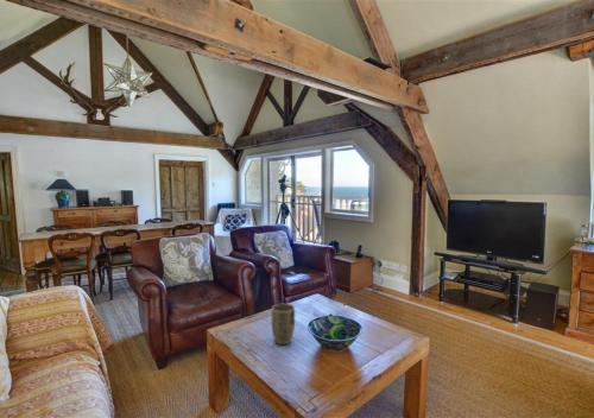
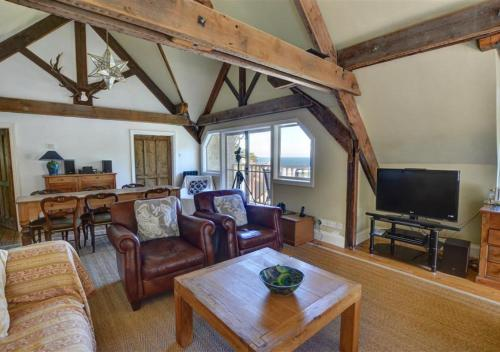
- plant pot (283, 323)
